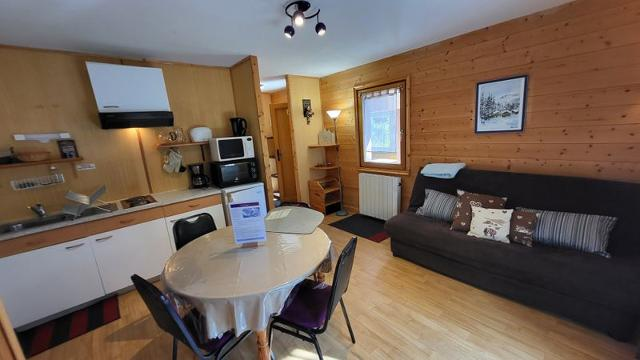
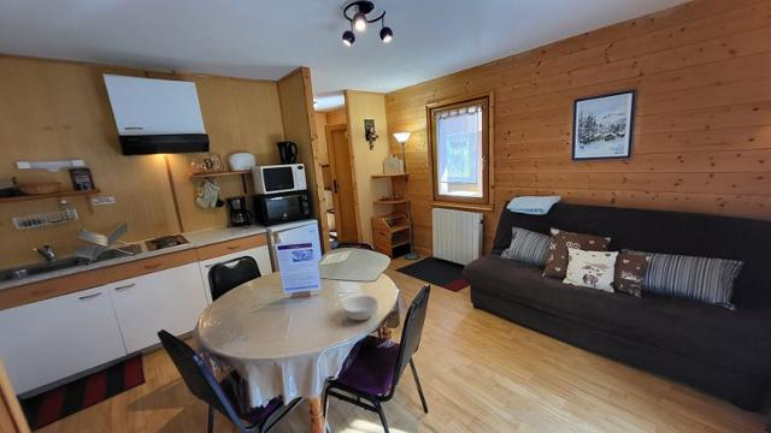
+ cereal bowl (360, 309)
